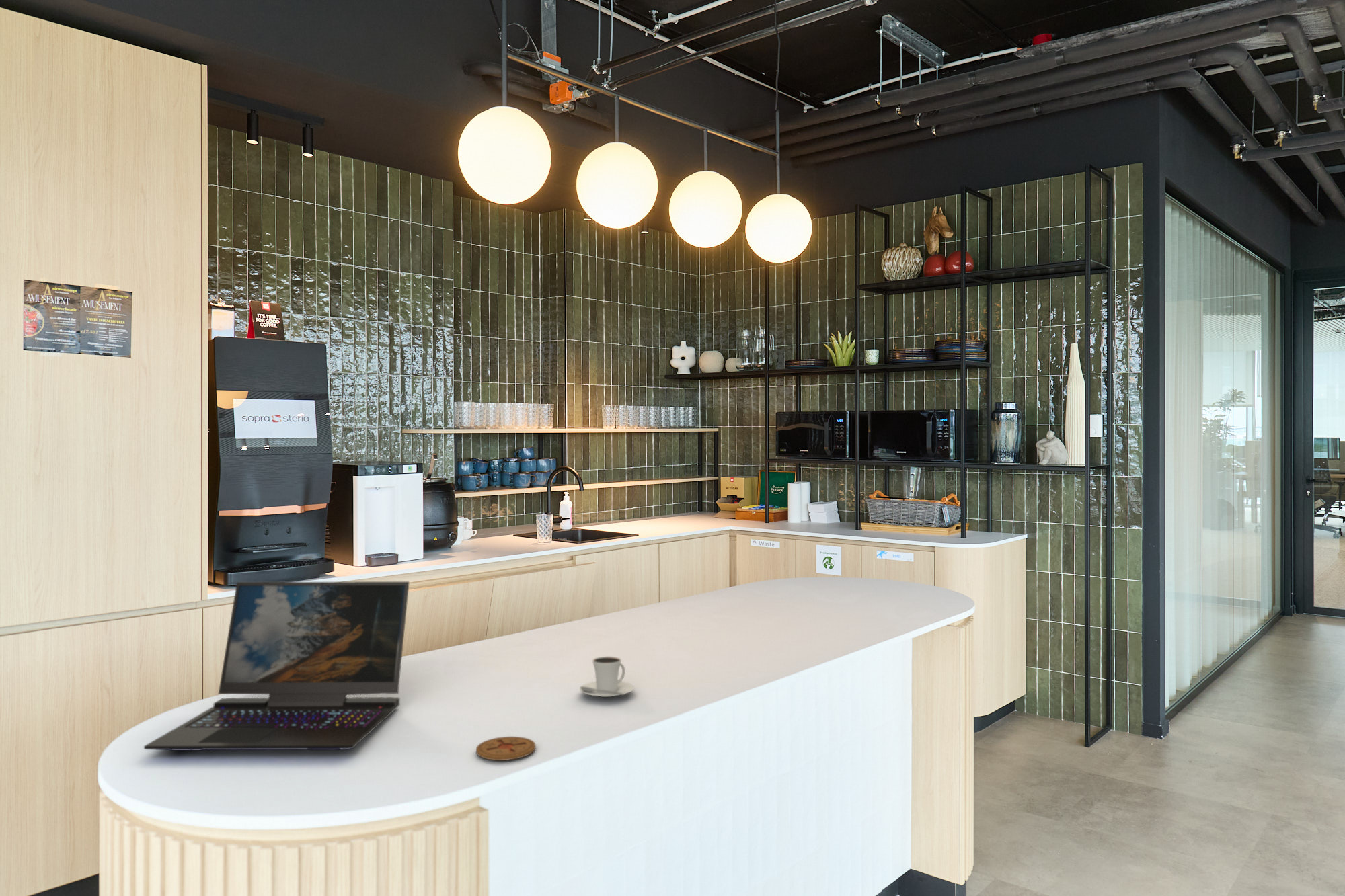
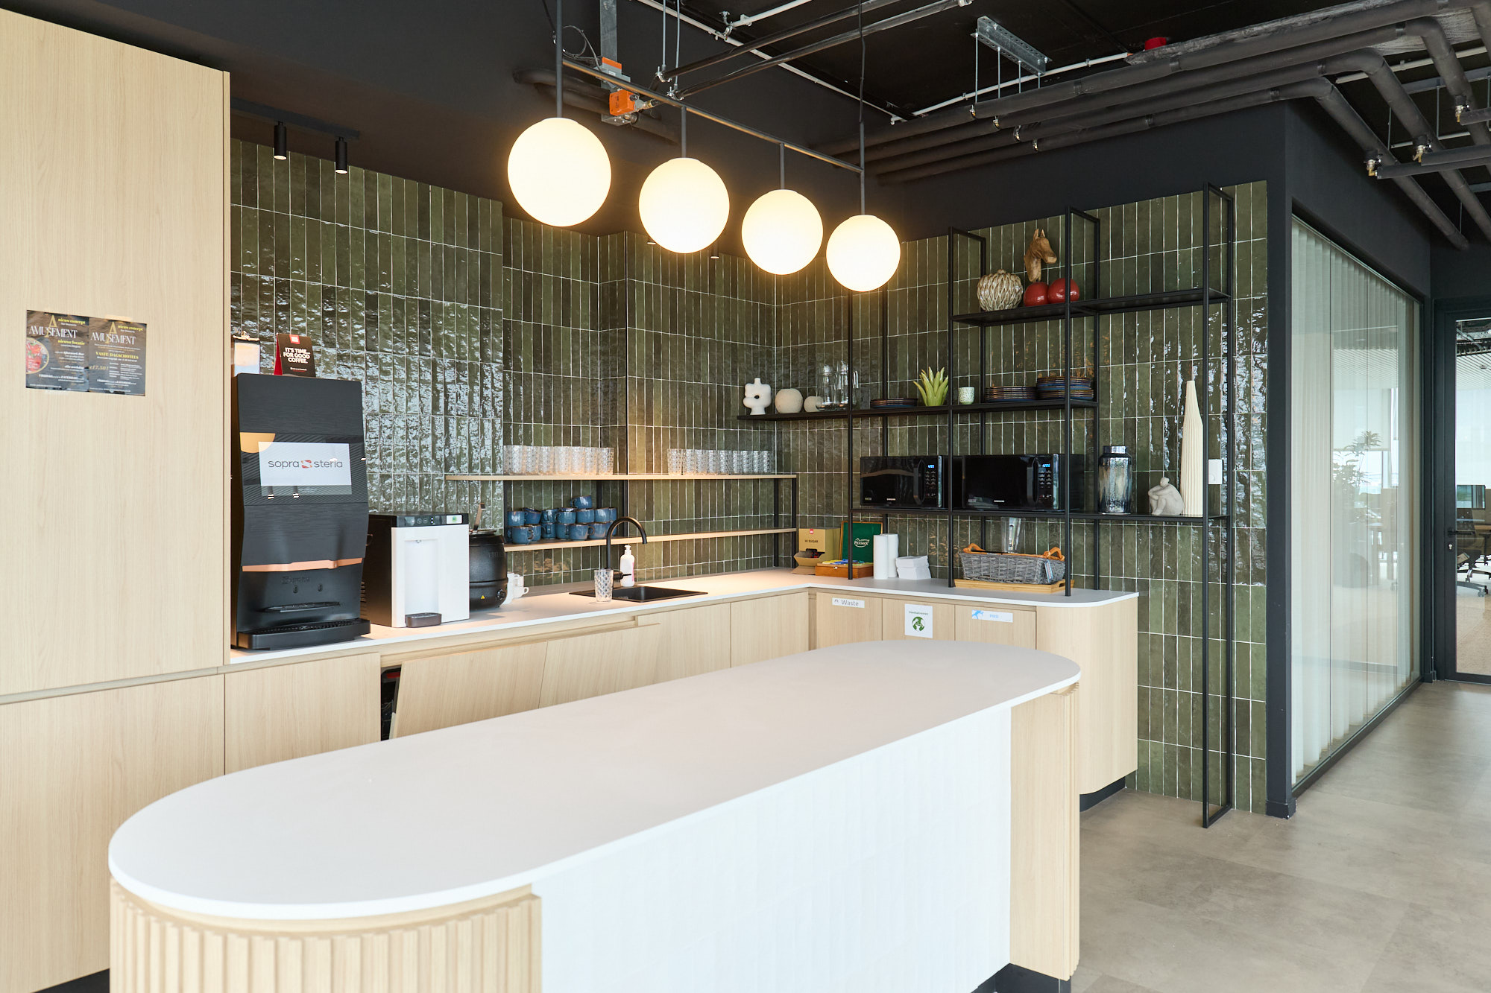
- coaster (506, 747)
- laptop (290, 659)
- cappuccino (608, 667)
